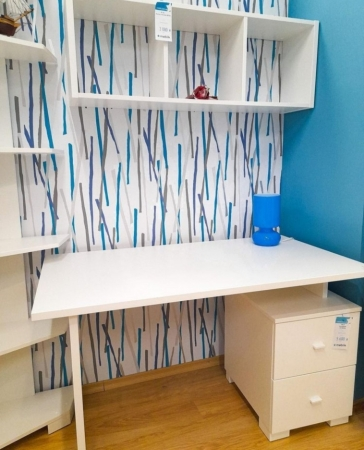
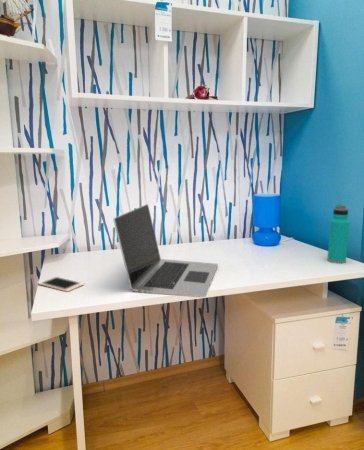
+ laptop (158, 249)
+ cell phone (60, 283)
+ water bottle (338, 233)
